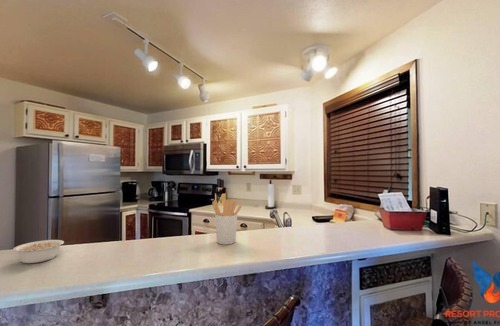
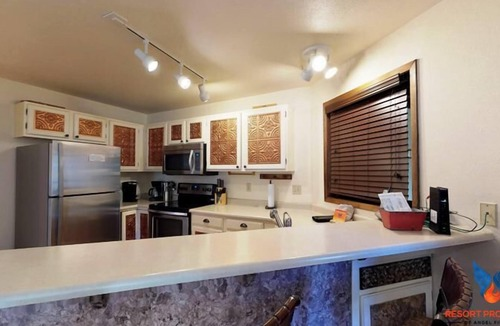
- utensil holder (227, 219)
- legume (41, 250)
